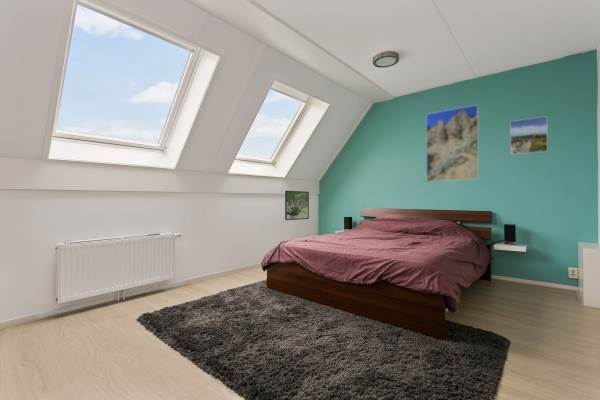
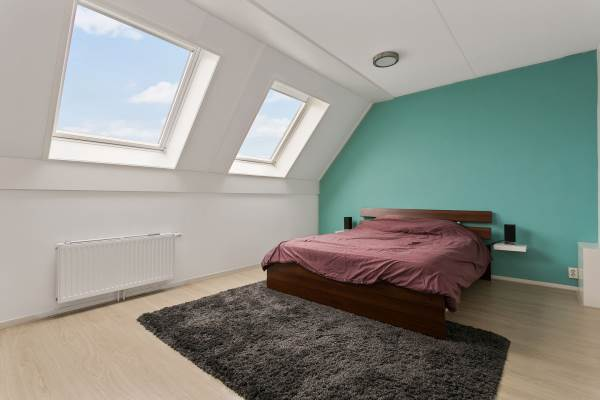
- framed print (451, 145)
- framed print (528, 136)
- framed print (297, 205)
